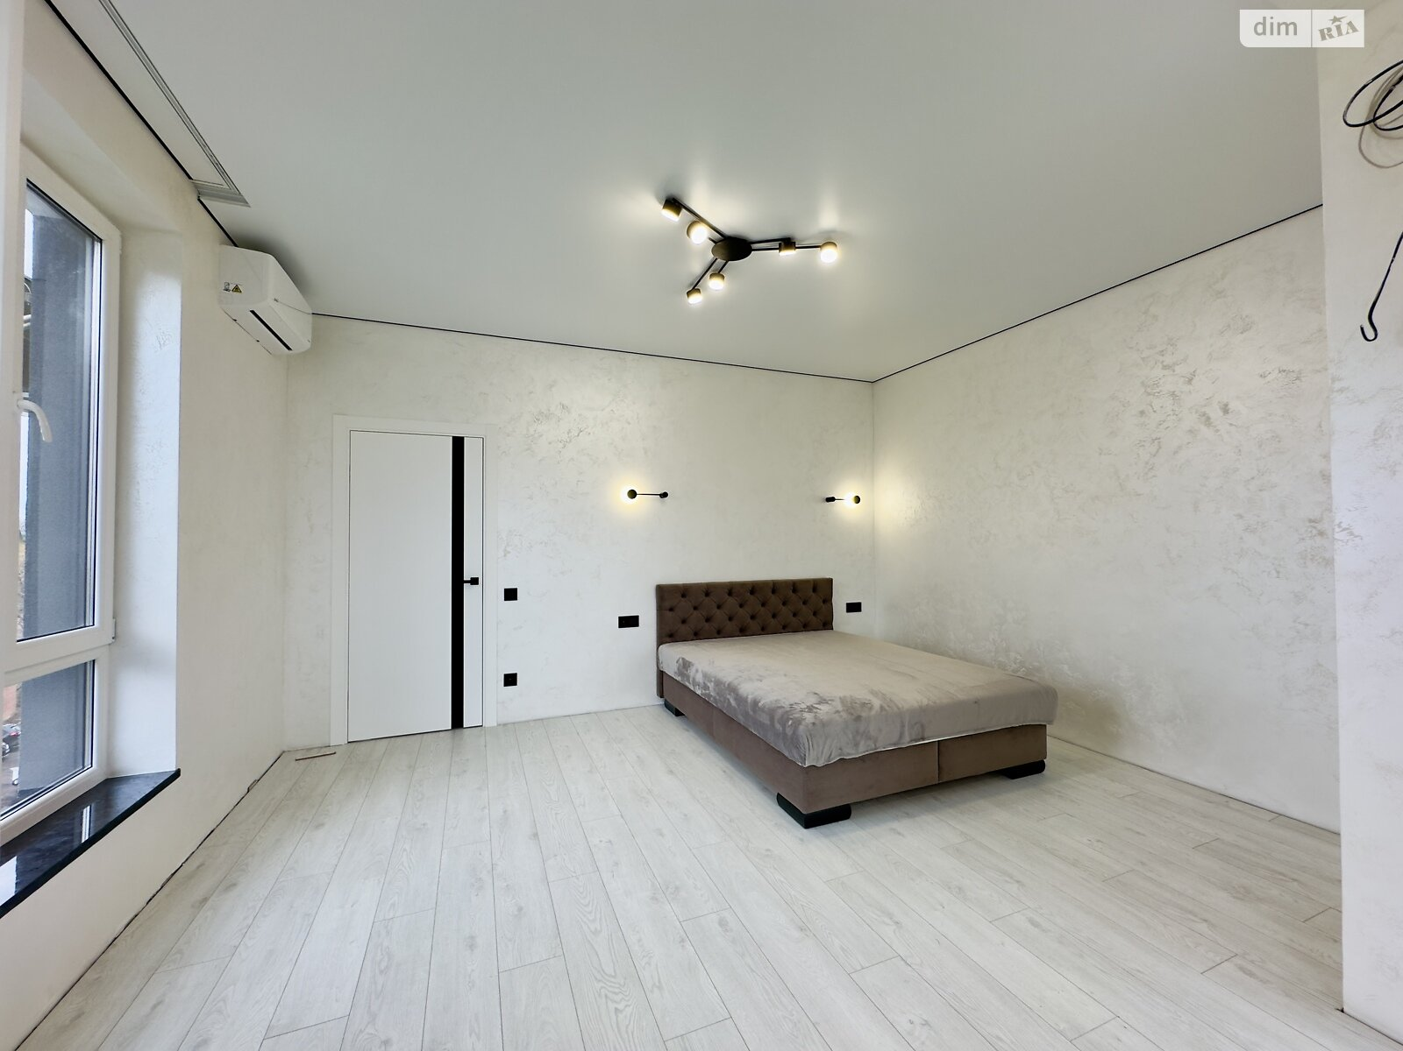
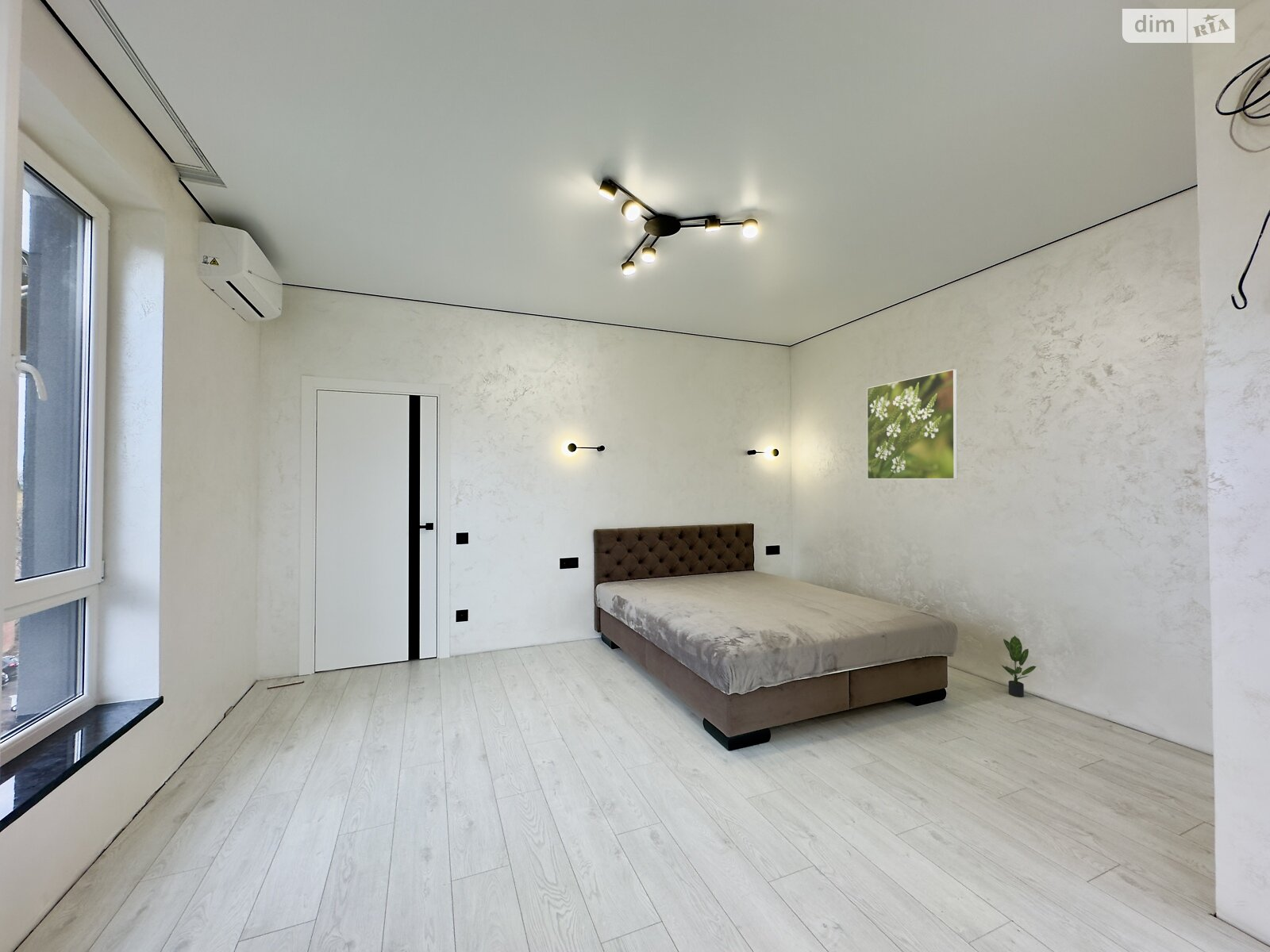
+ potted plant (1014, 666)
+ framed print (907, 429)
